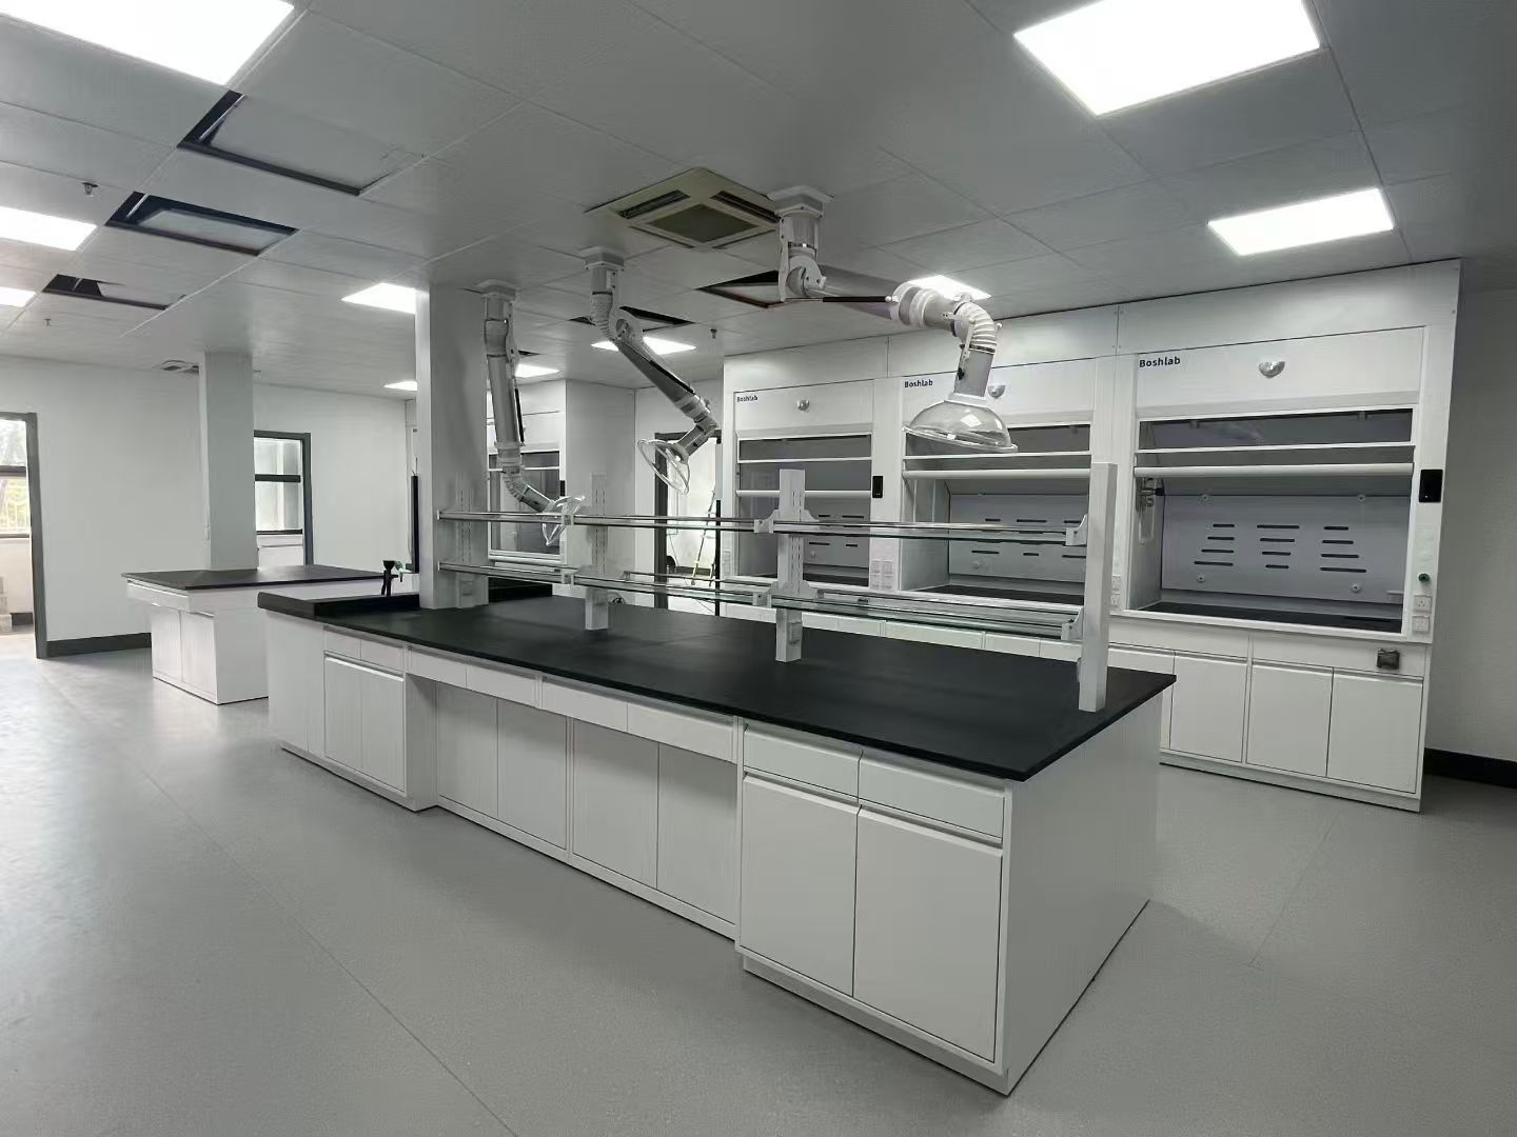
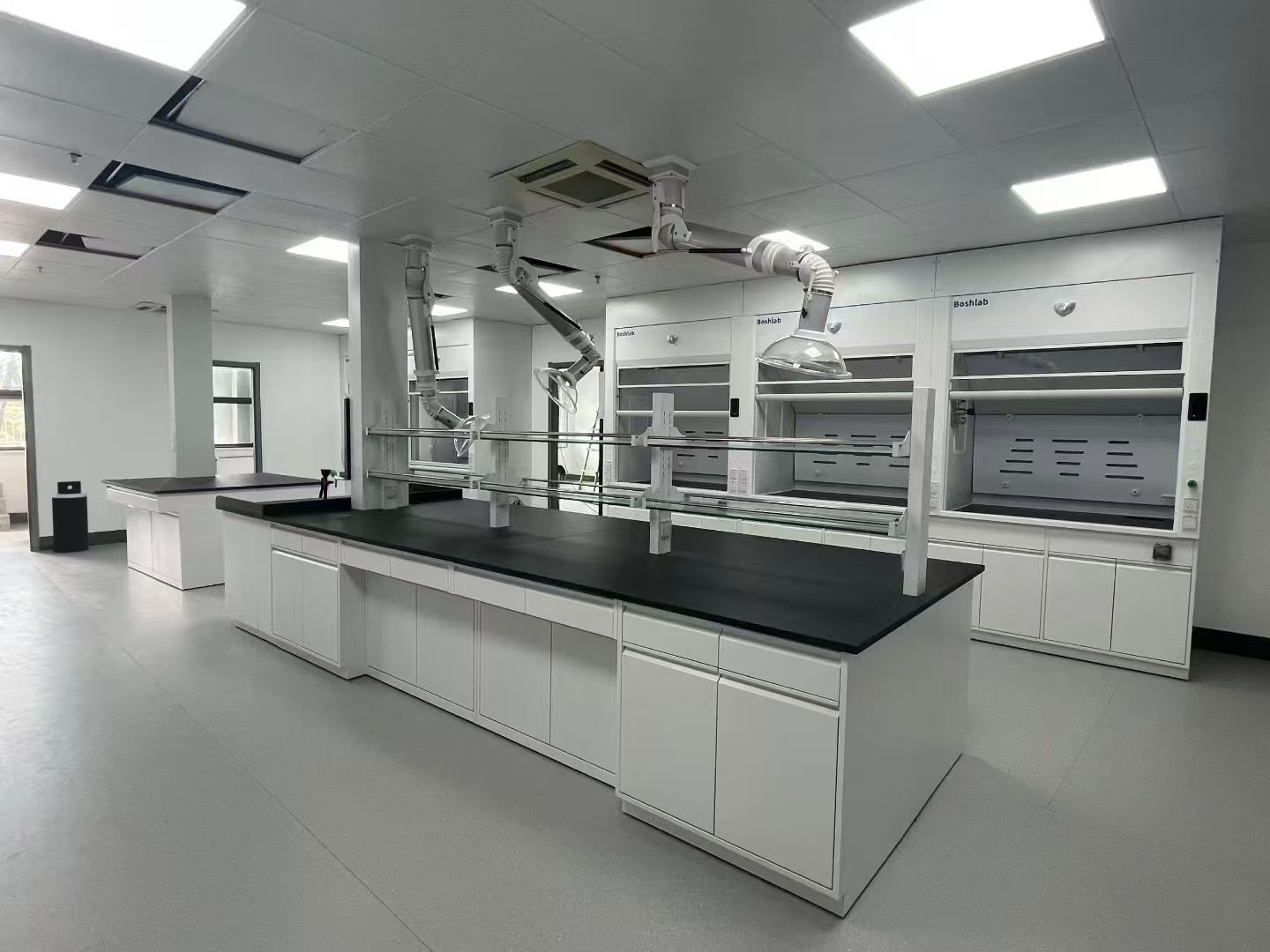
+ trash can (70, 516)
